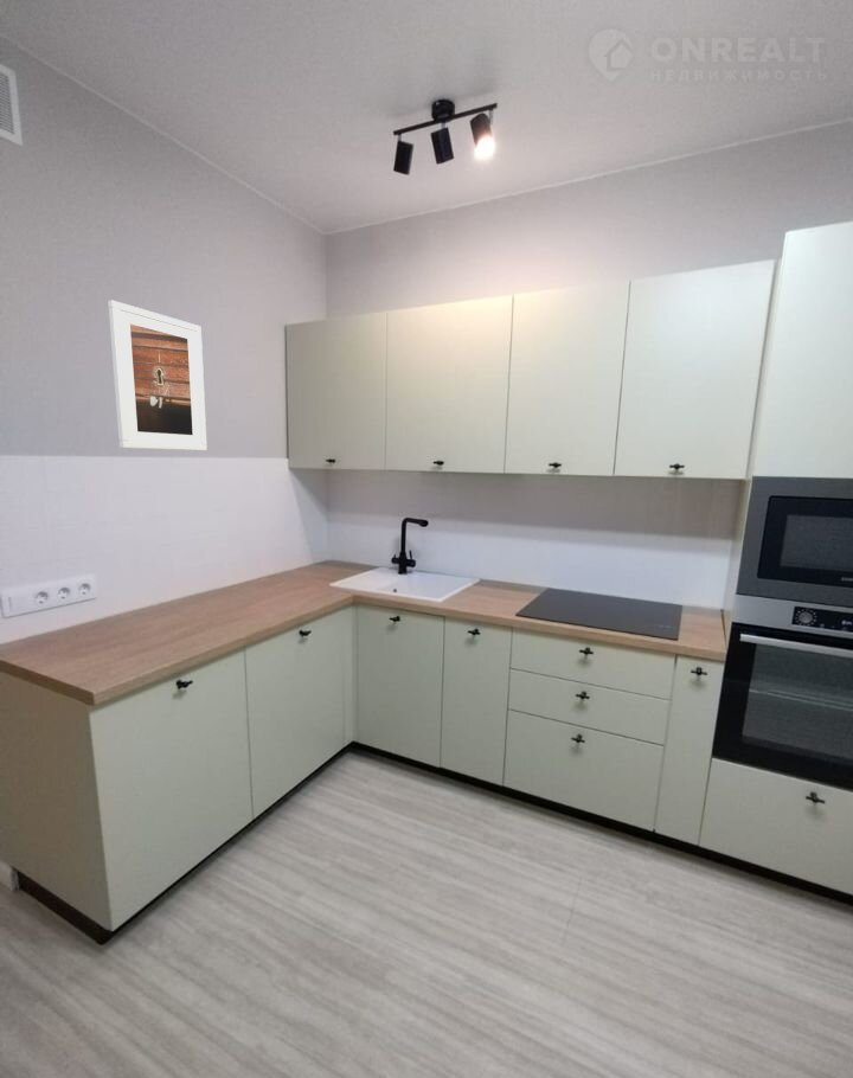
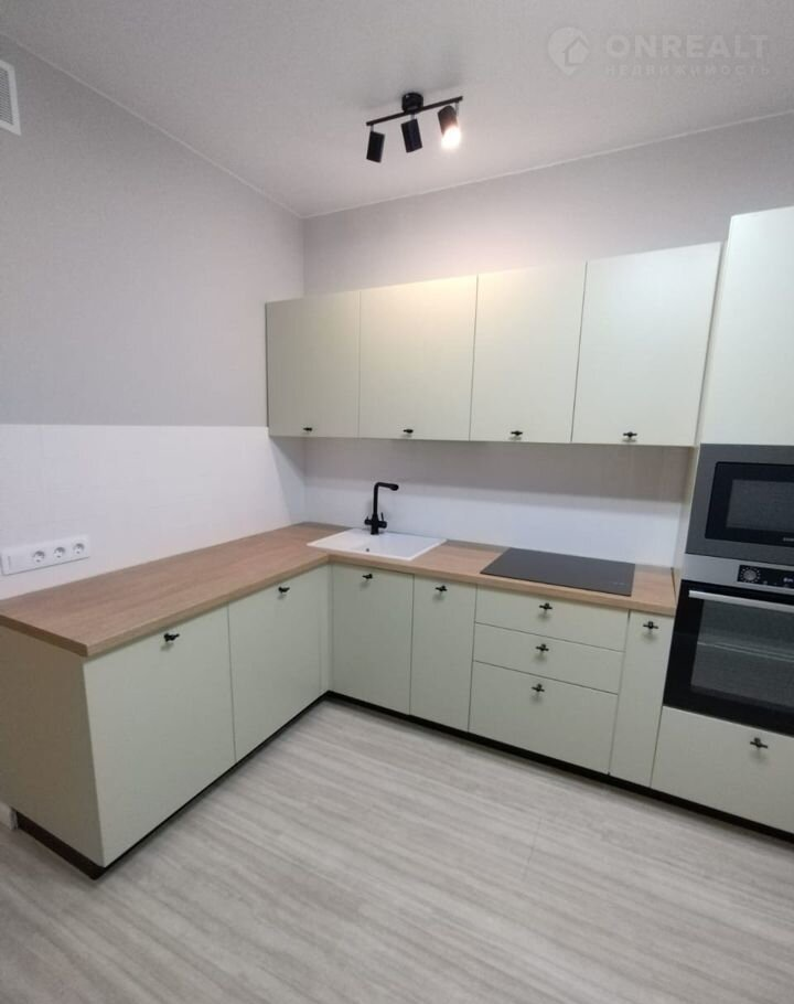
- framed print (162, 383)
